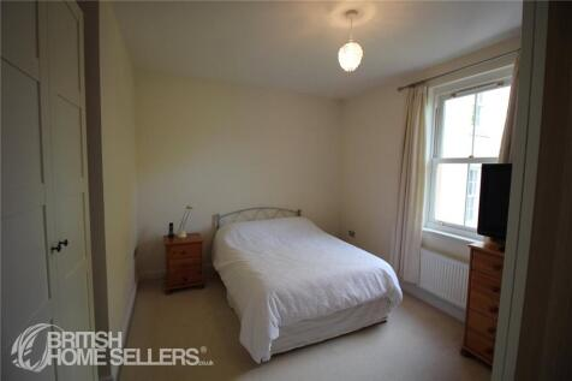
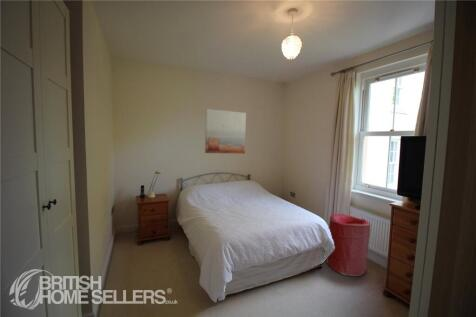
+ wall art (226, 132)
+ laundry hamper (347, 241)
